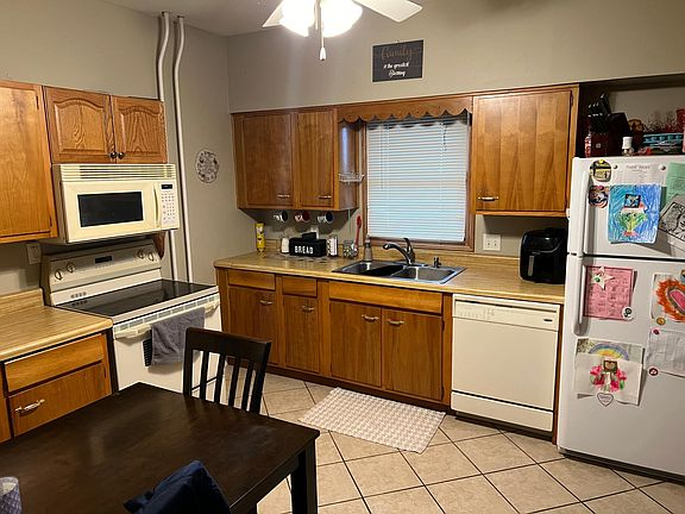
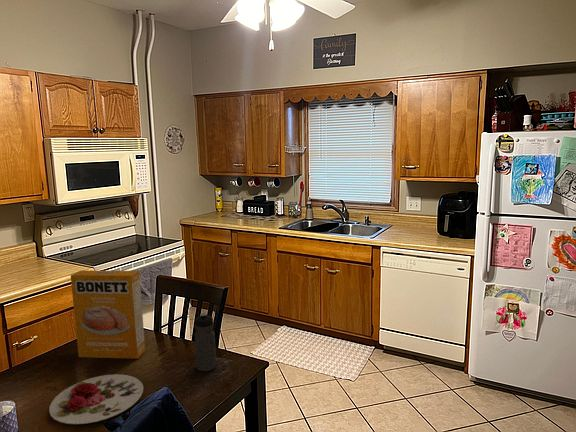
+ water bottle (205, 340)
+ cereal box (108, 314)
+ plate (98, 396)
